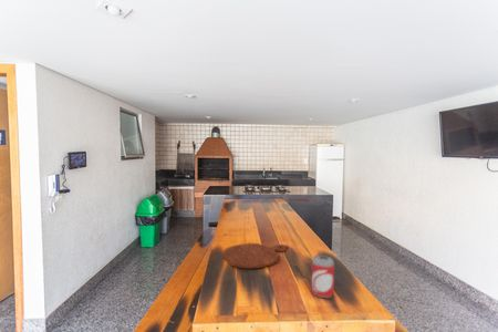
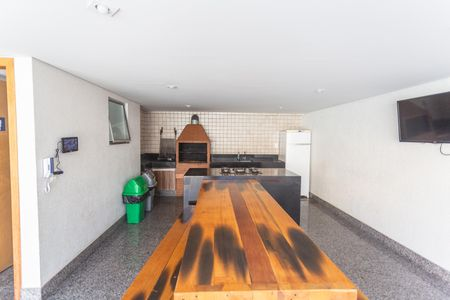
- cutting board (259, 252)
- beer can (322, 276)
